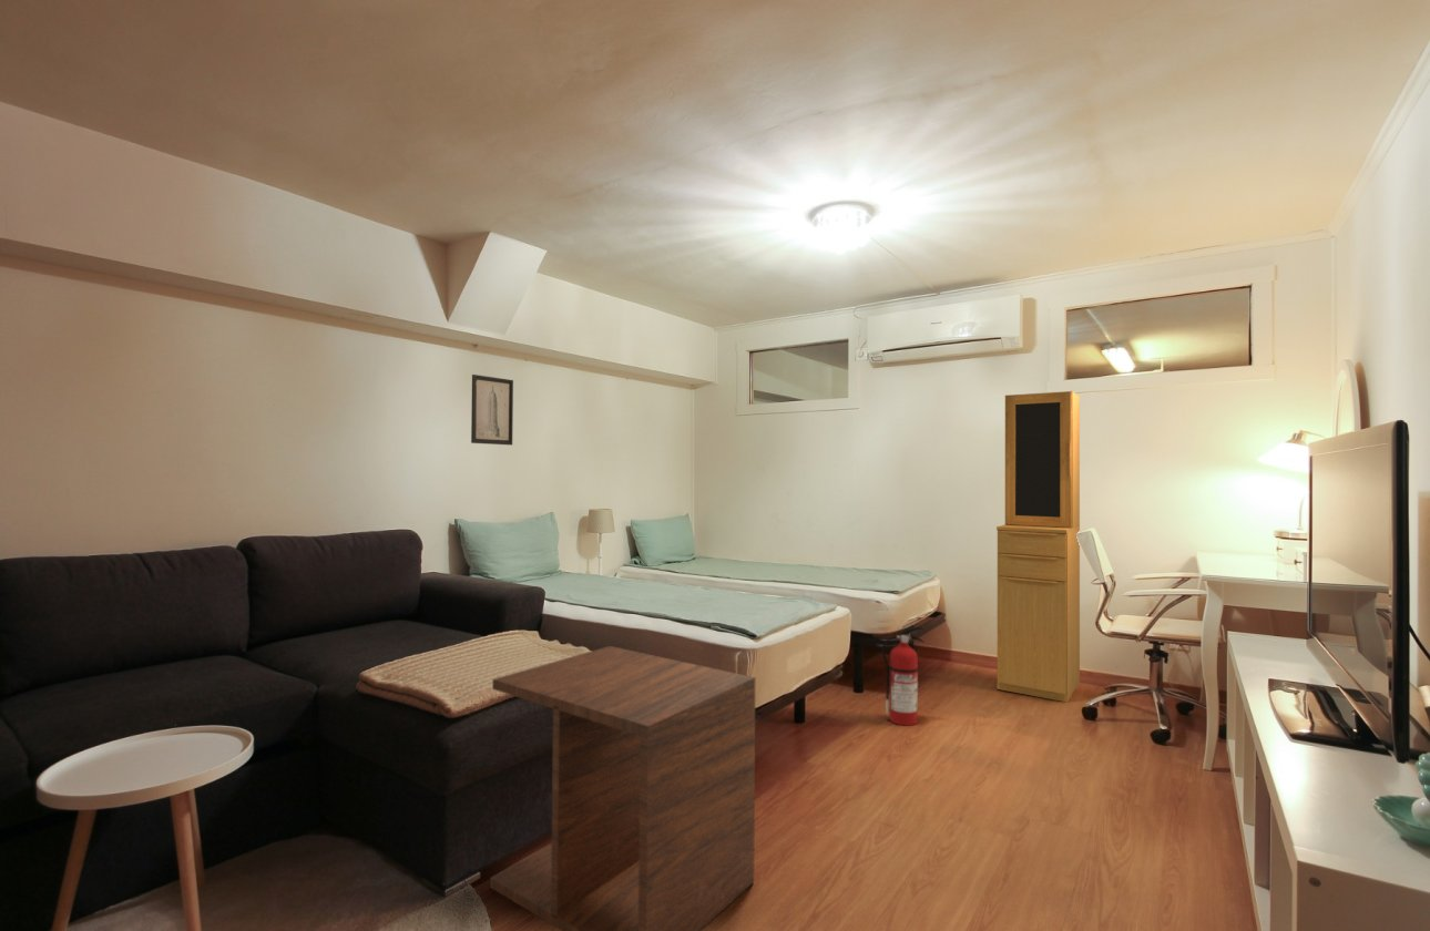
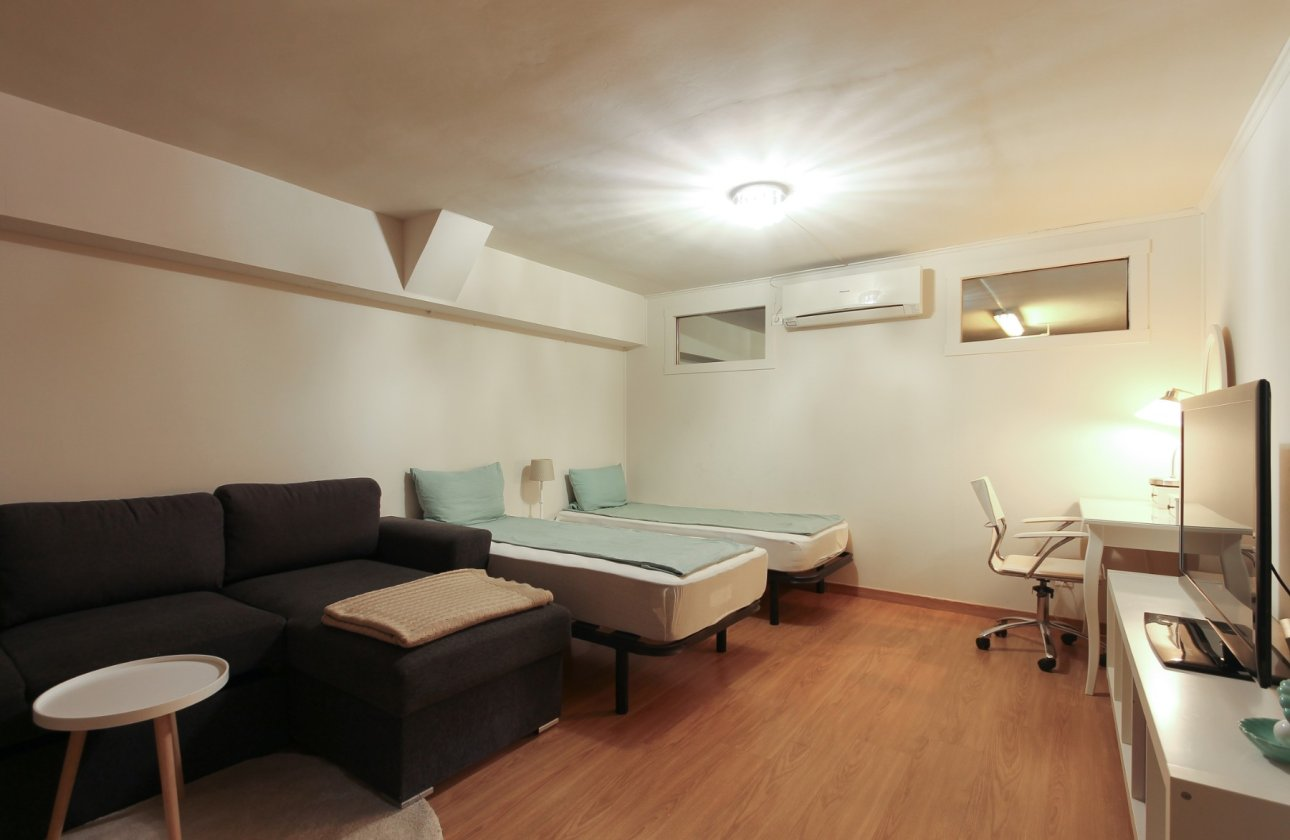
- wall art (492, 410)
- cupboard (1039, 539)
- fire extinguisher (902, 673)
- side table (624, 781)
